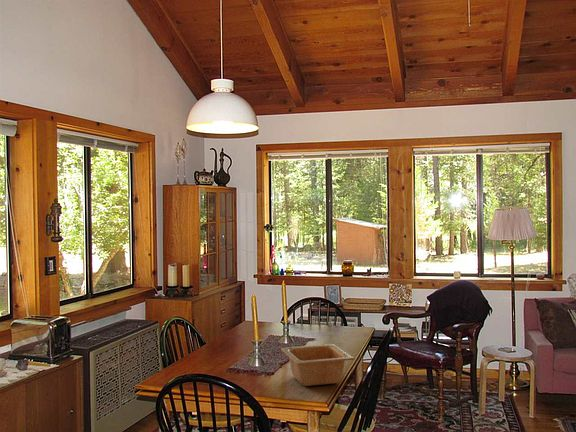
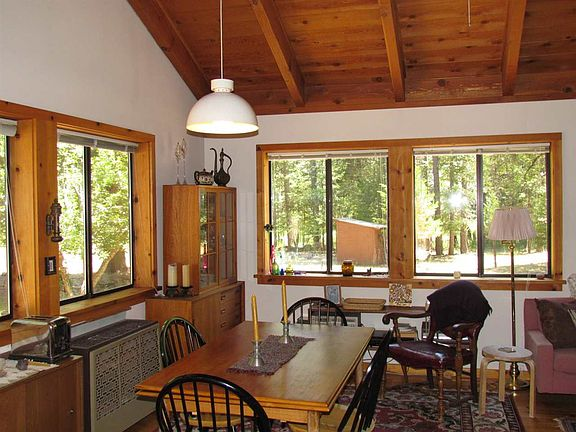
- serving bowl (316, 365)
